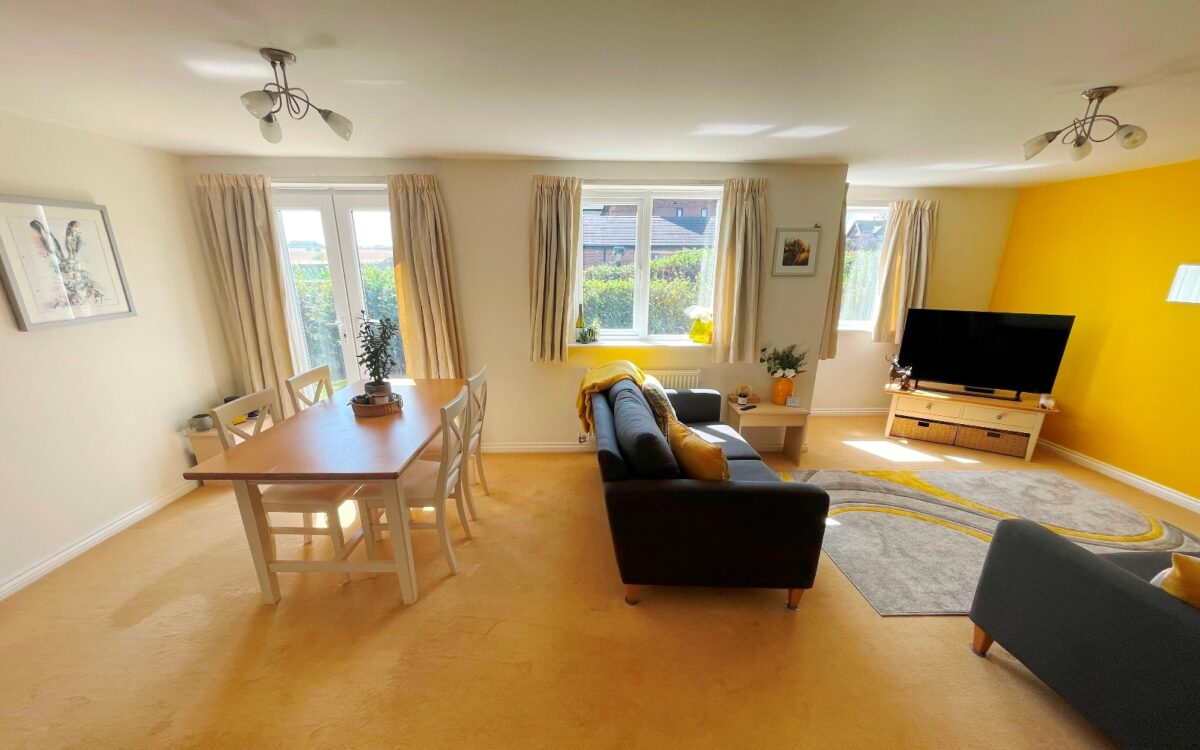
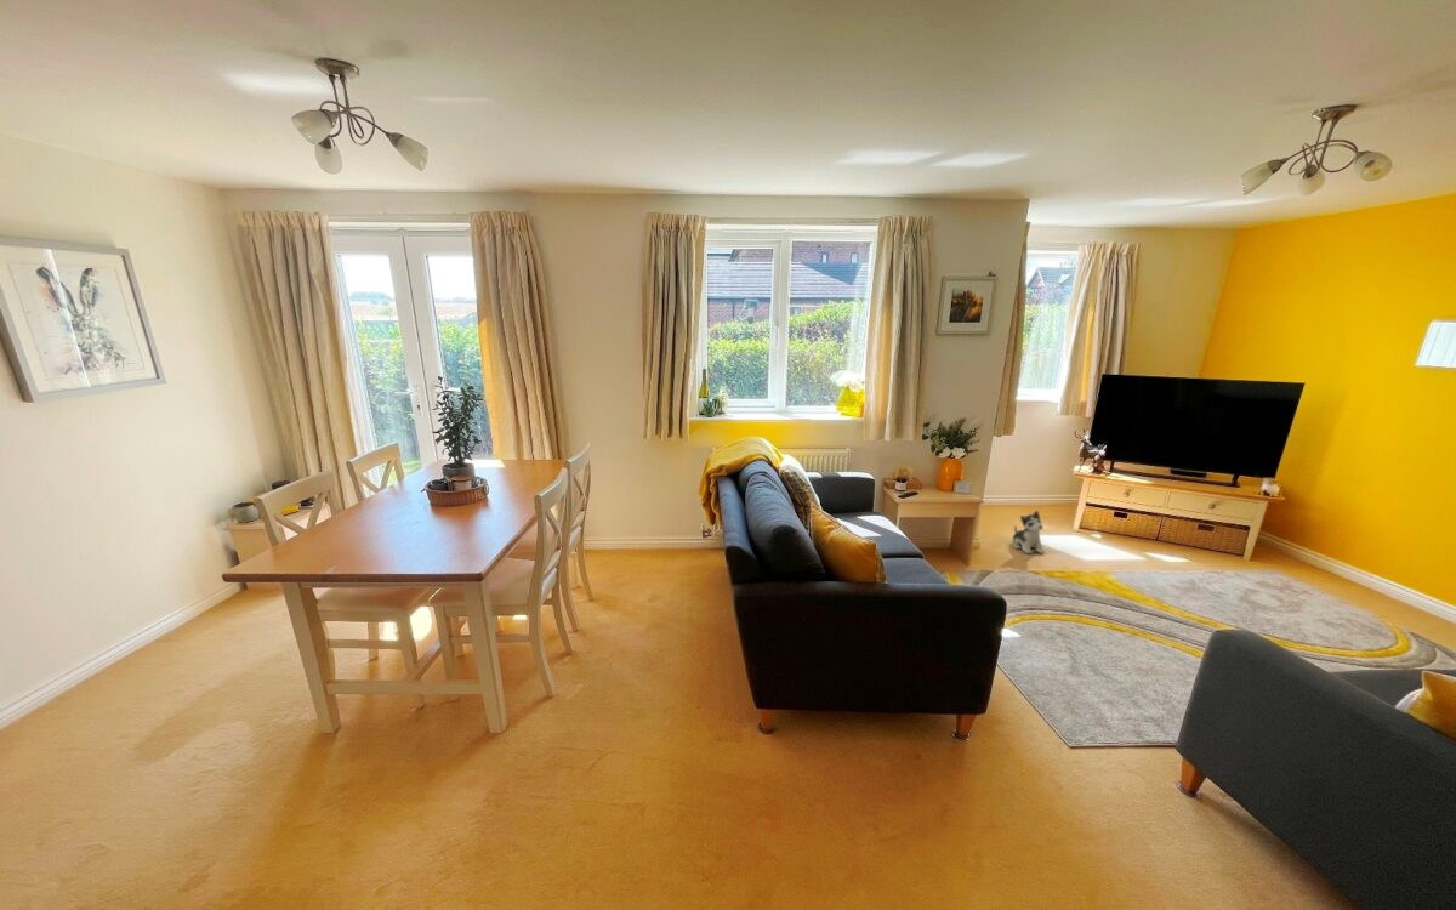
+ plush toy (1028, 528)
